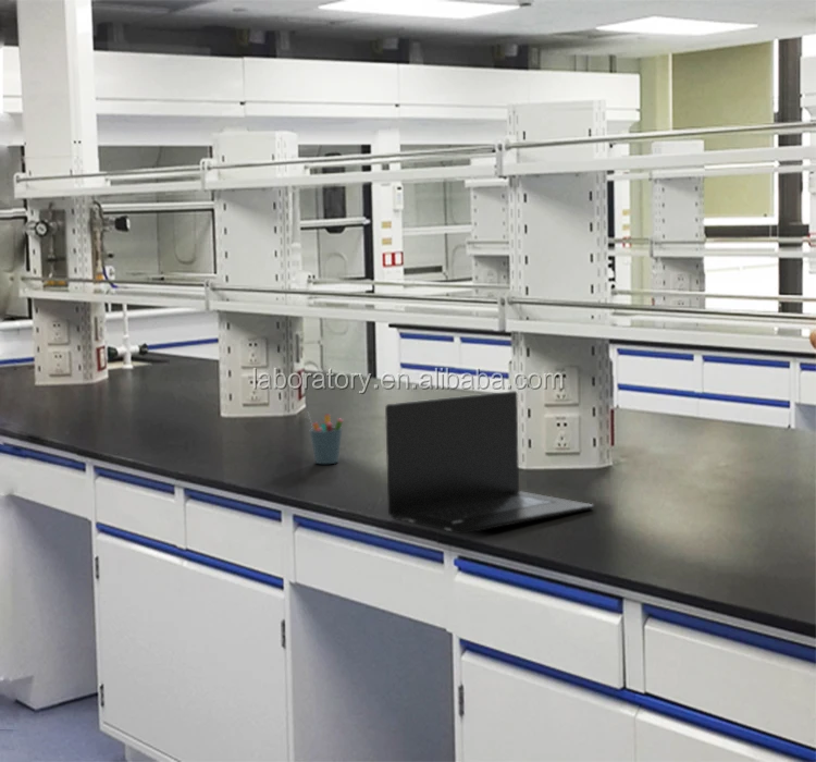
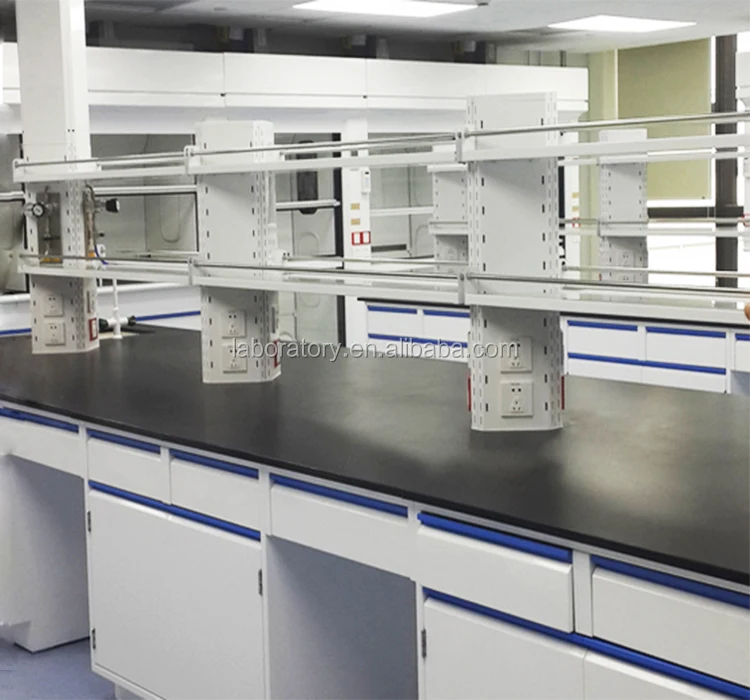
- laptop (491, 457)
- pen holder (325, 437)
